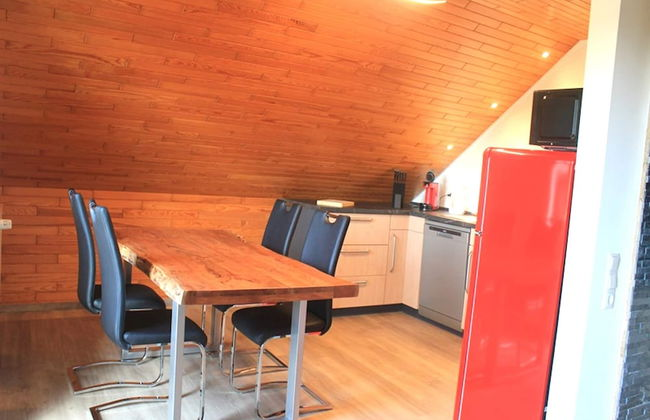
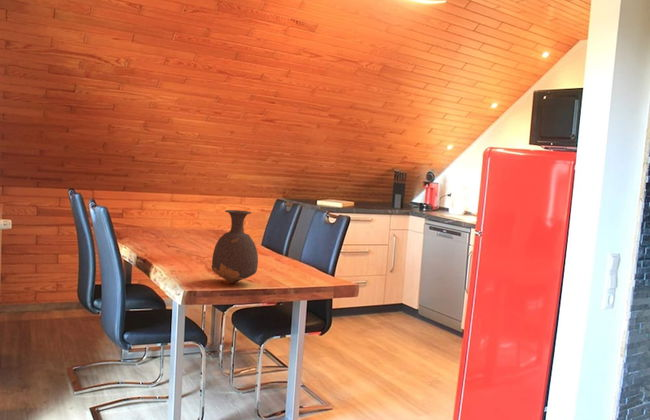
+ vase (235, 247)
